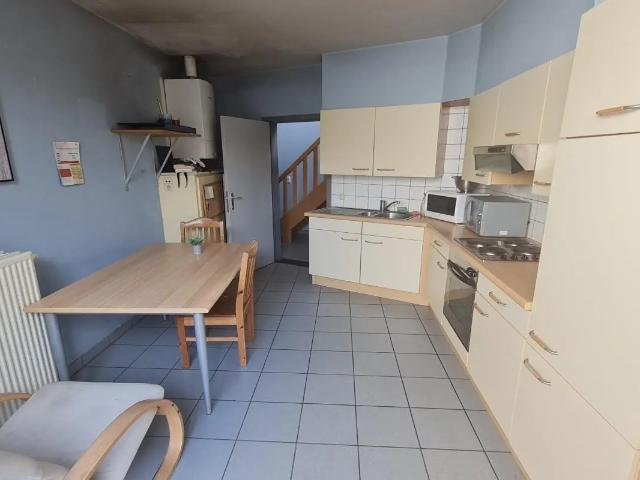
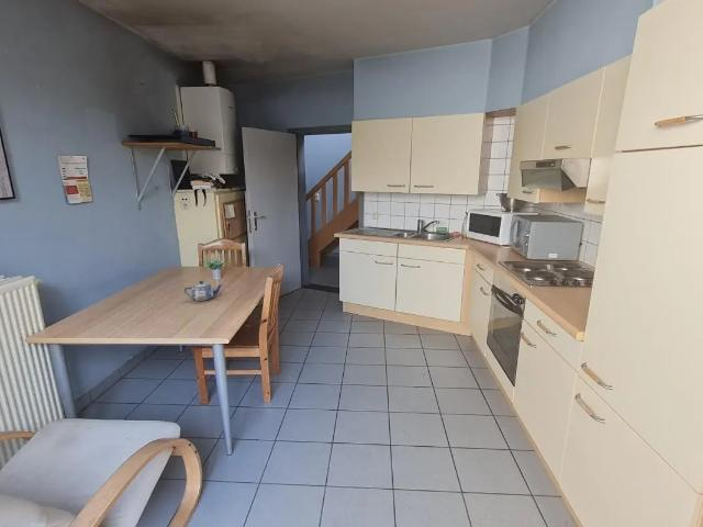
+ teapot (203, 290)
